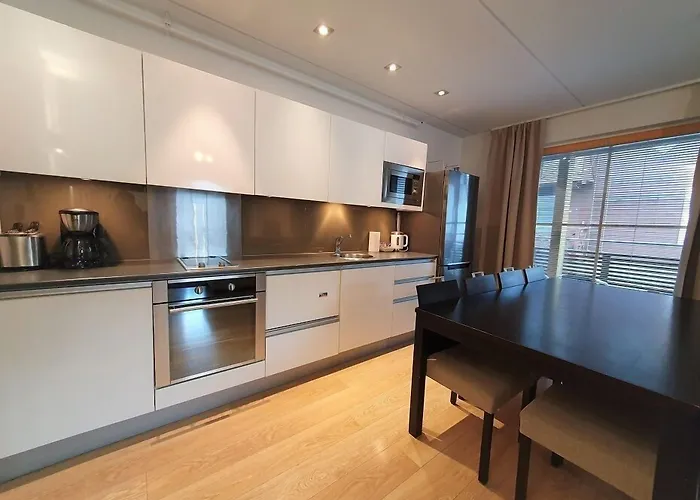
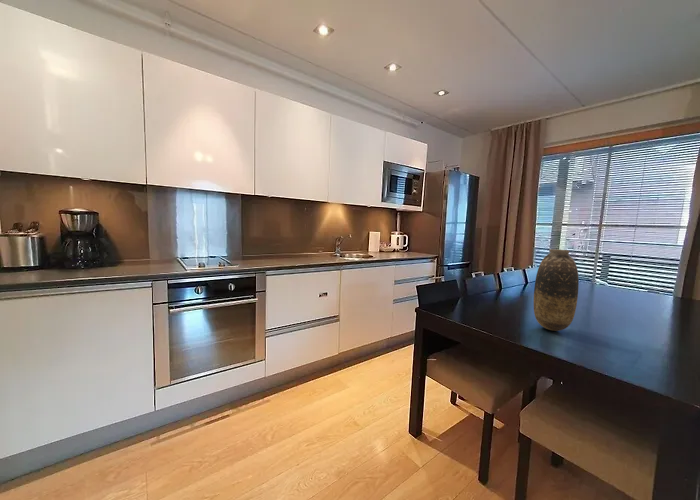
+ vase (555, 290)
